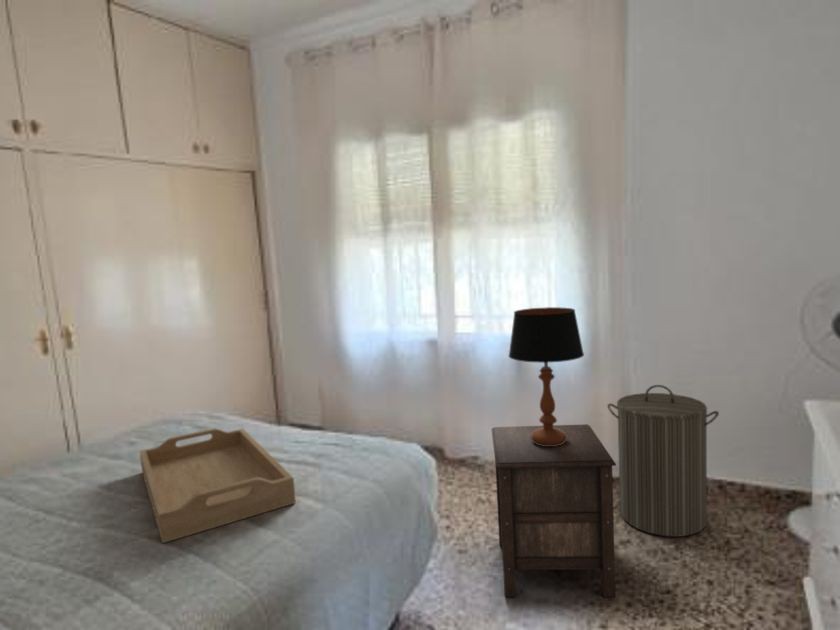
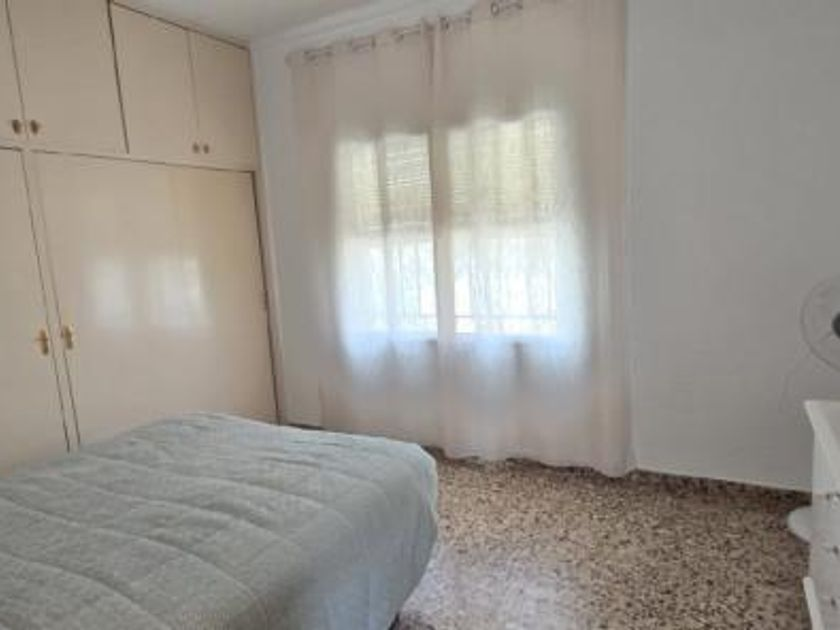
- nightstand (549, 504)
- laundry hamper (661, 451)
- serving tray (210, 471)
- table lamp (546, 376)
